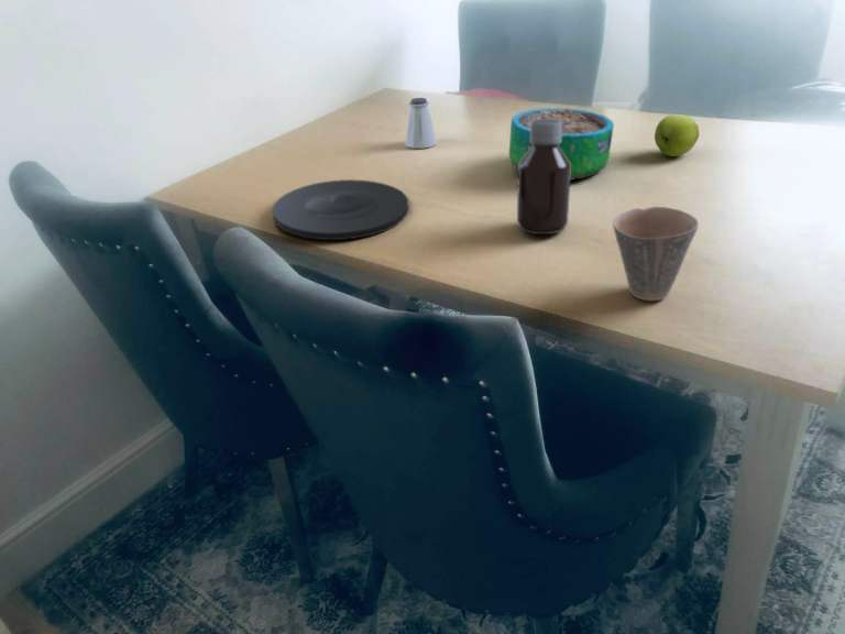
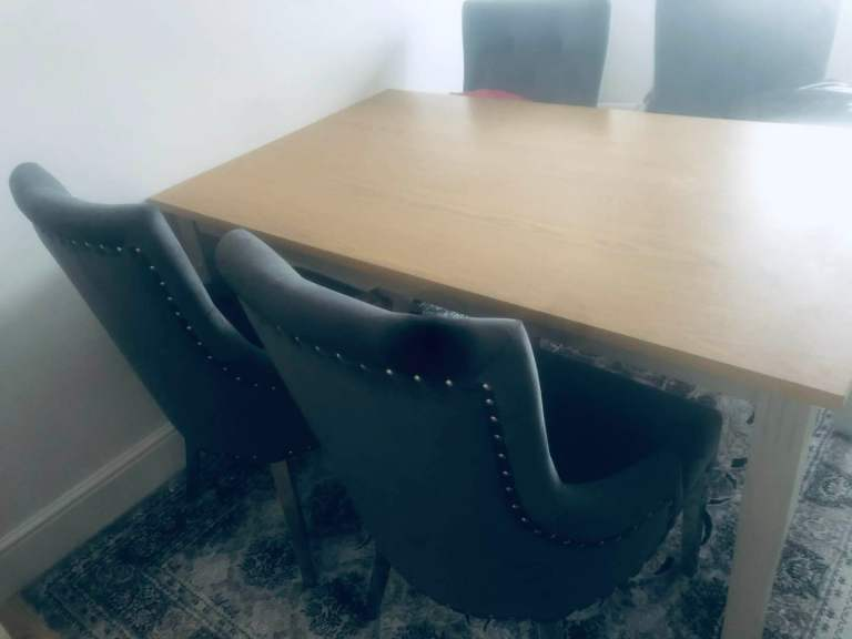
- plate (340, 203)
- cup (649, 256)
- bottle (544, 177)
- decorative bowl (559, 143)
- saltshaker (419, 121)
- apple (676, 134)
